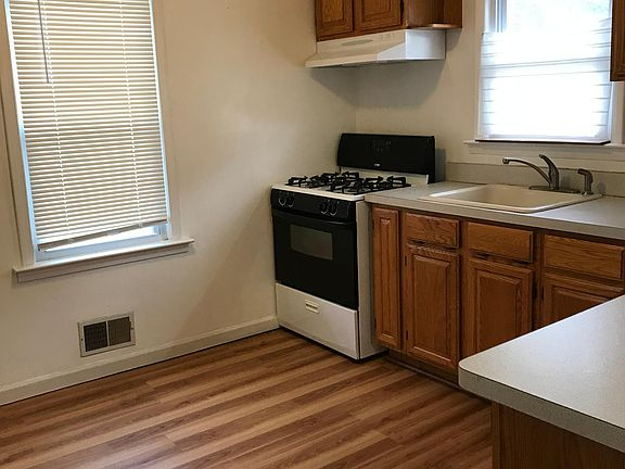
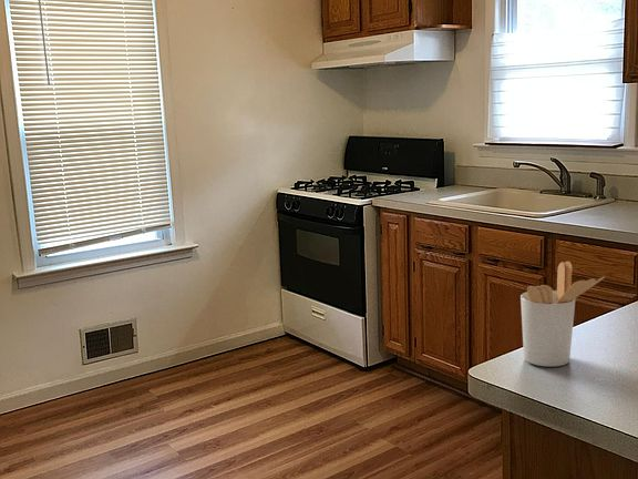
+ utensil holder (559, 315)
